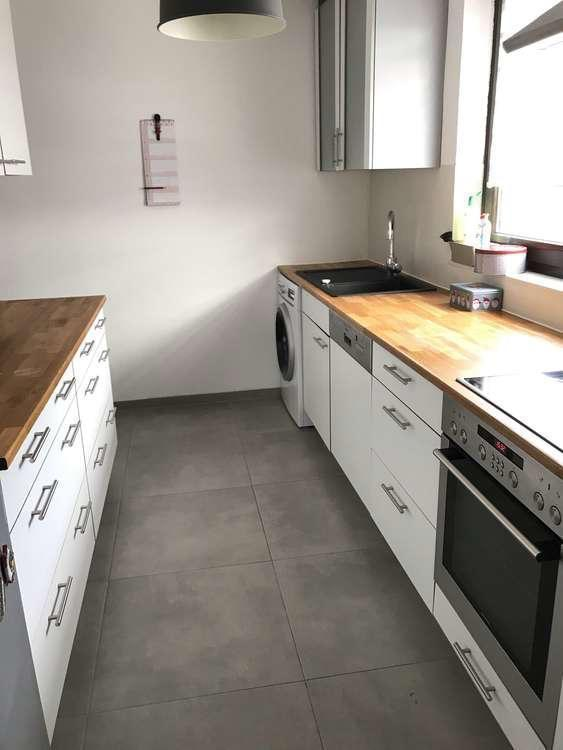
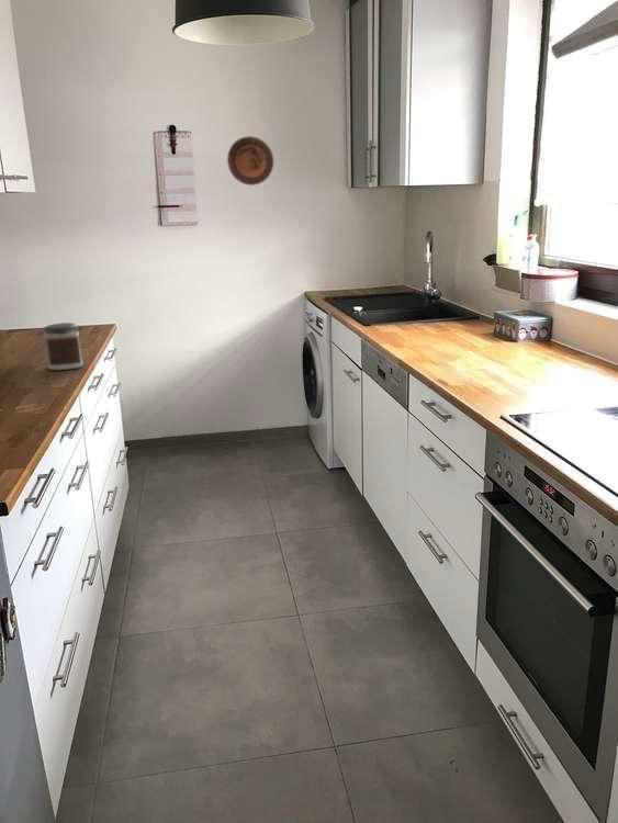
+ decorative plate (250, 160)
+ jar (64, 346)
